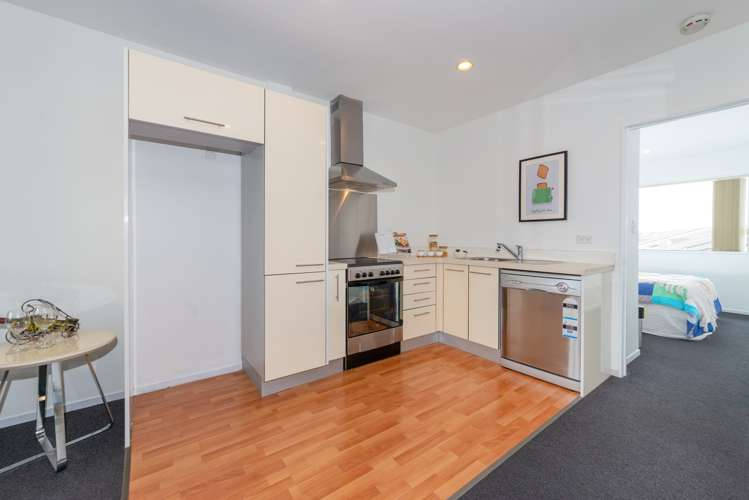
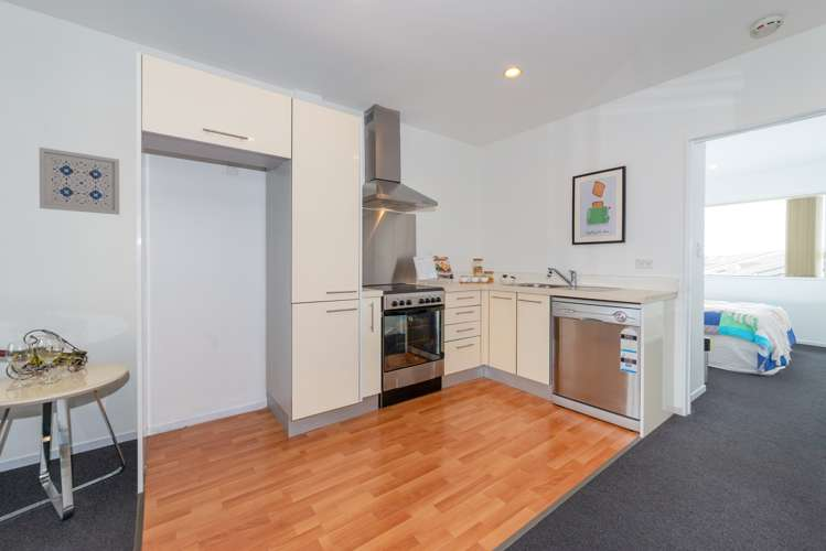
+ wall art (82, 182)
